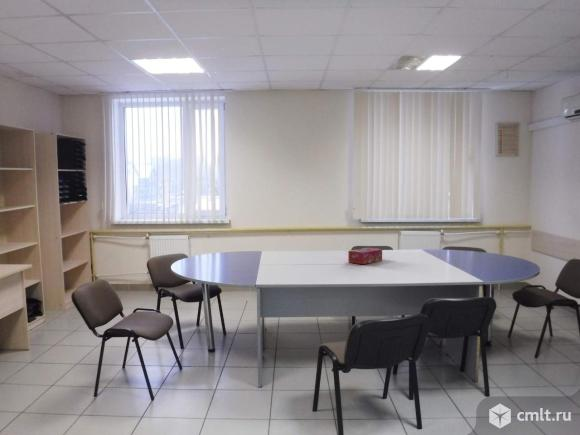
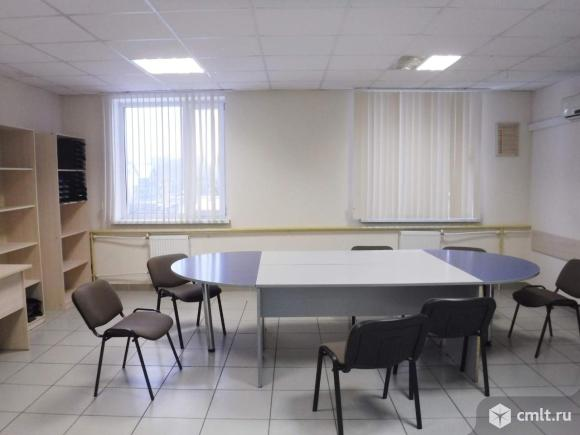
- tissue box (365, 255)
